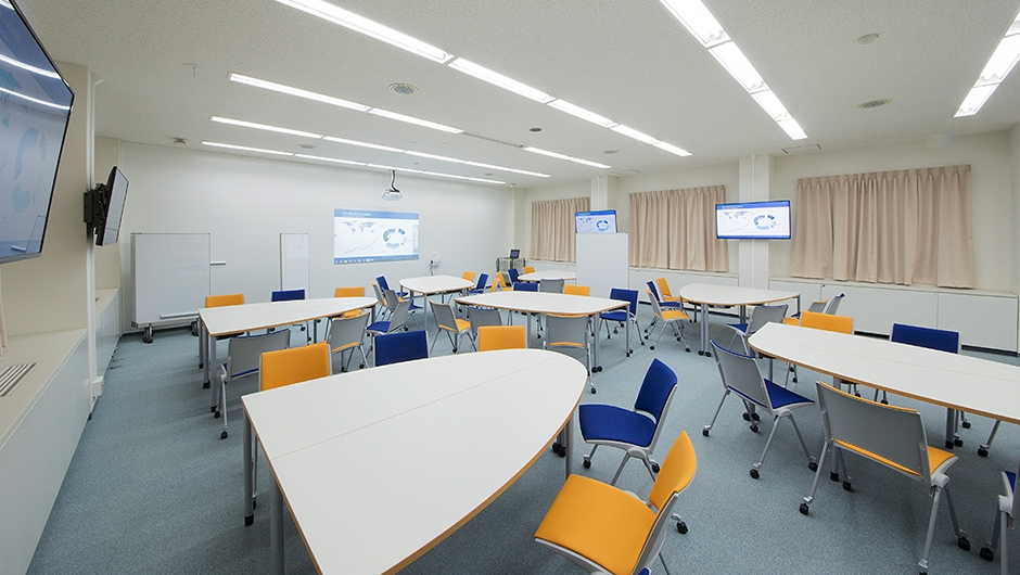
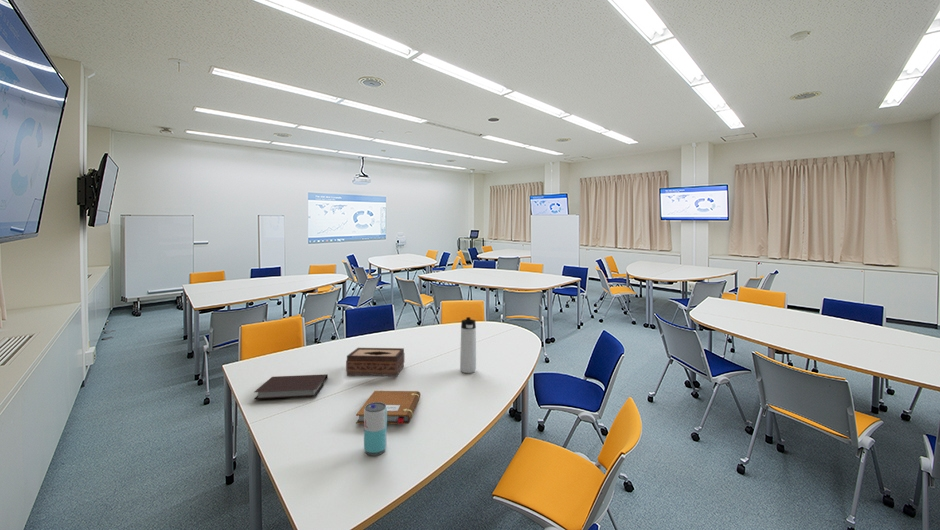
+ notebook (390, 406)
+ beverage can (375, 428)
+ thermos bottle (468, 345)
+ tissue box (376, 361)
+ notebook (293, 385)
